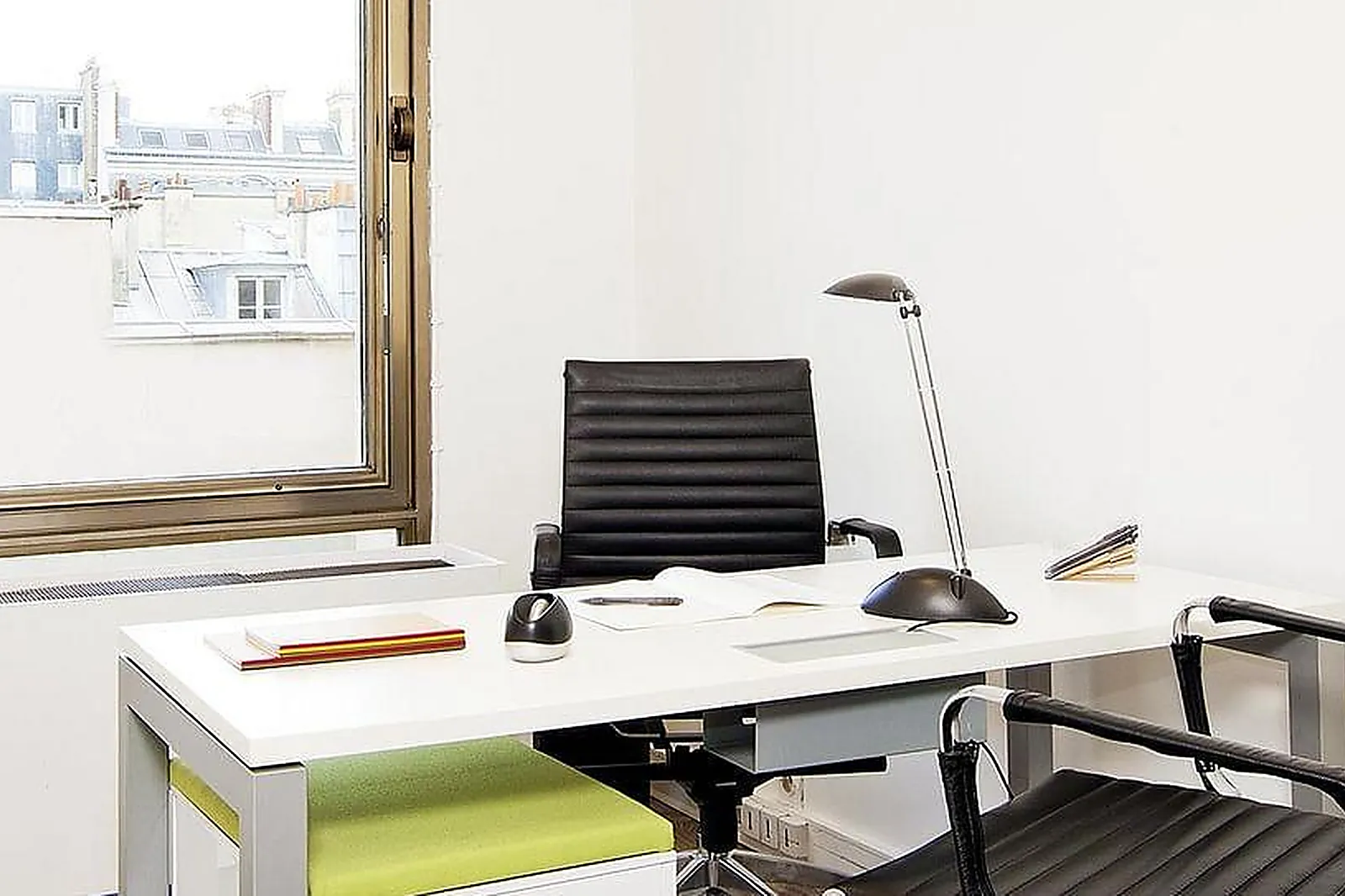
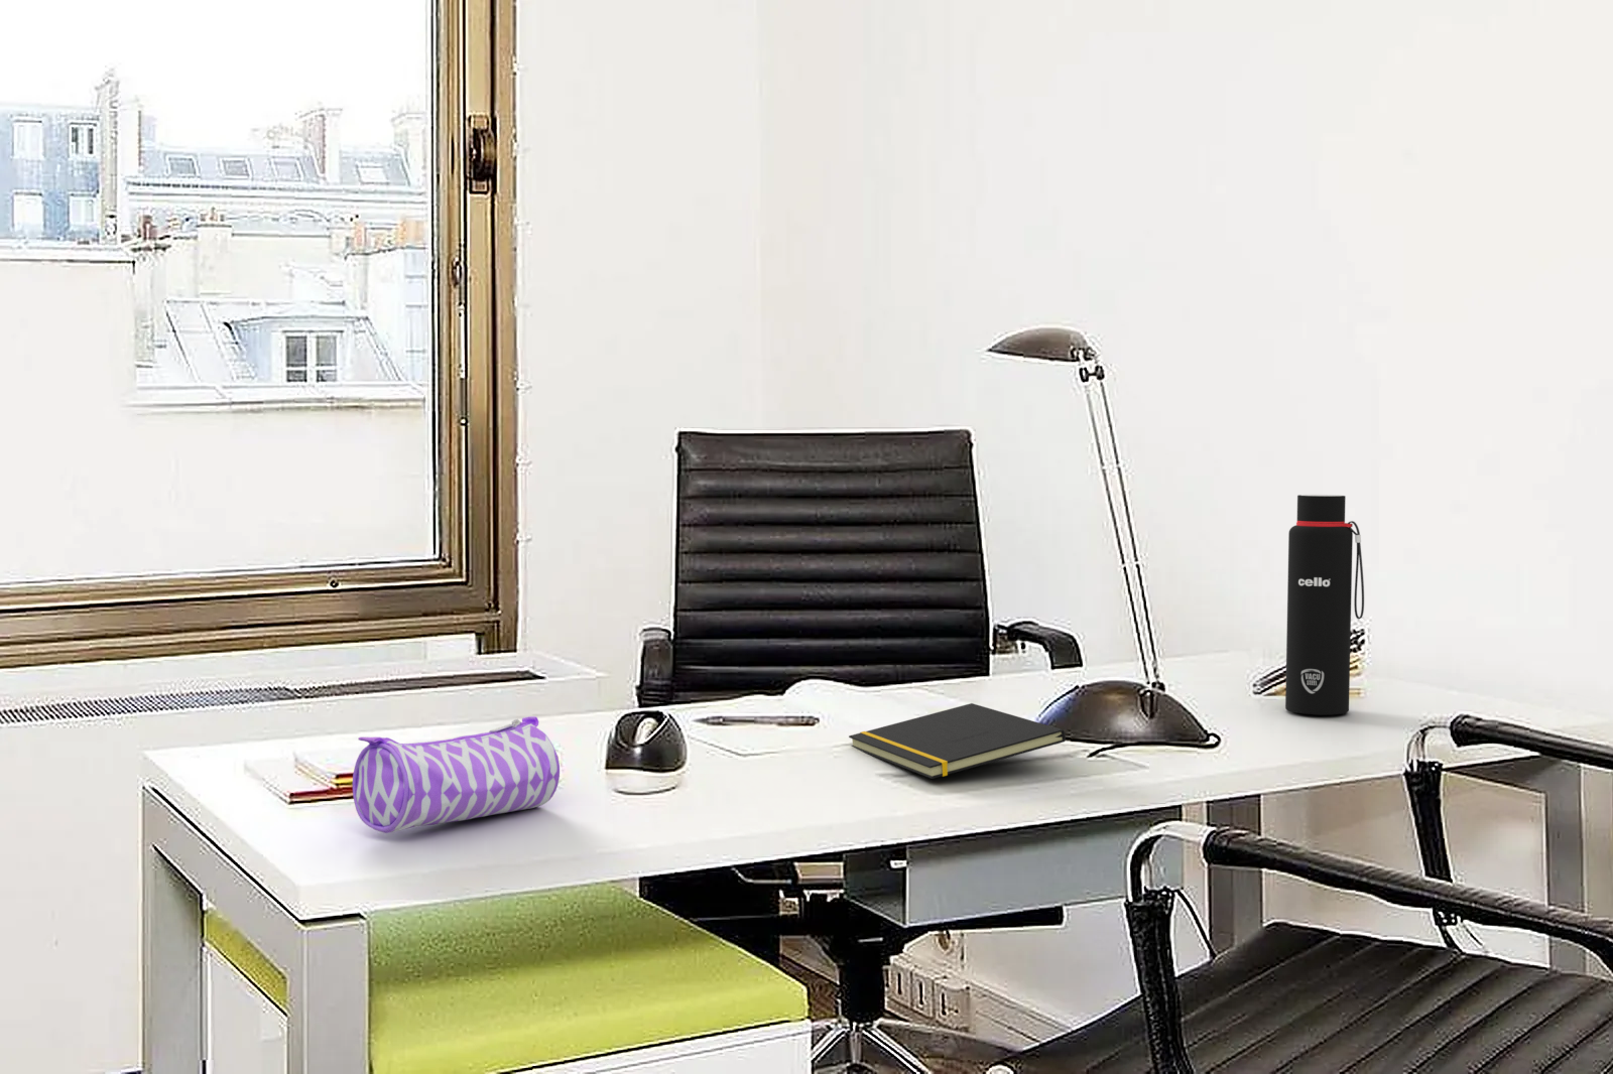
+ pencil case (459, 773)
+ water bottle (1325, 603)
+ notepad (952, 738)
